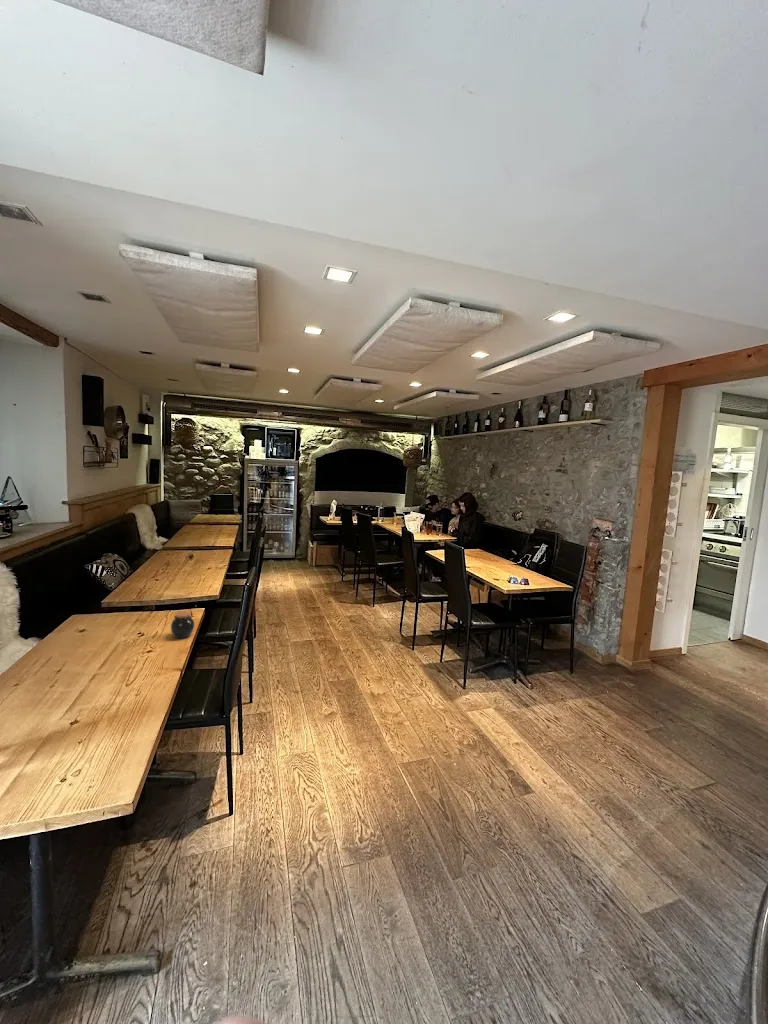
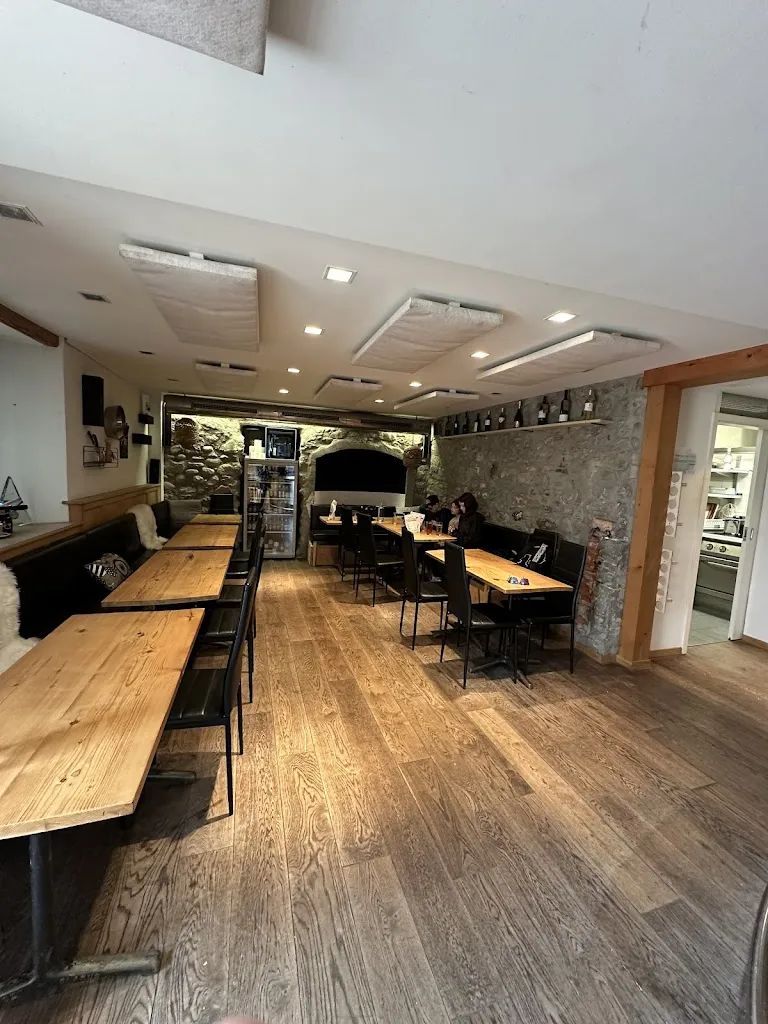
- jar (182, 624)
